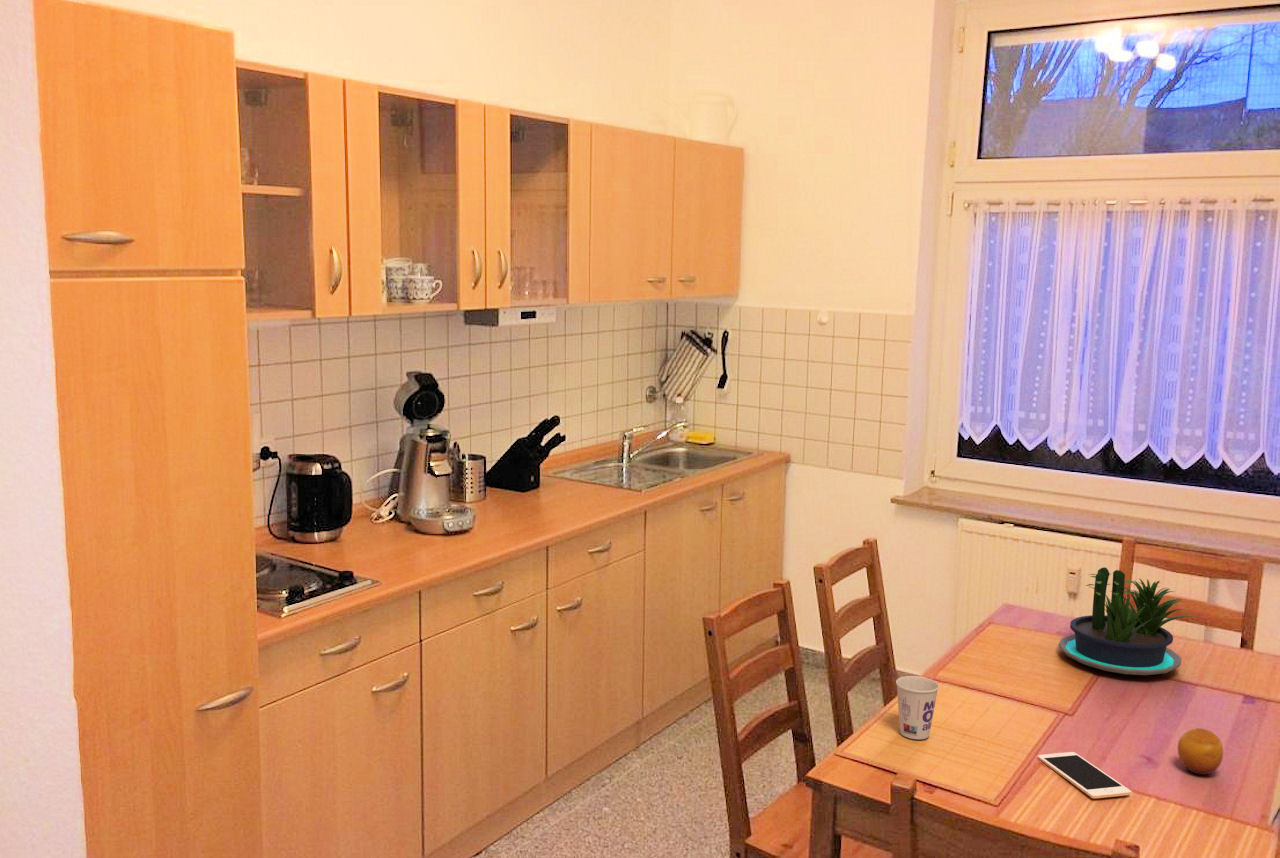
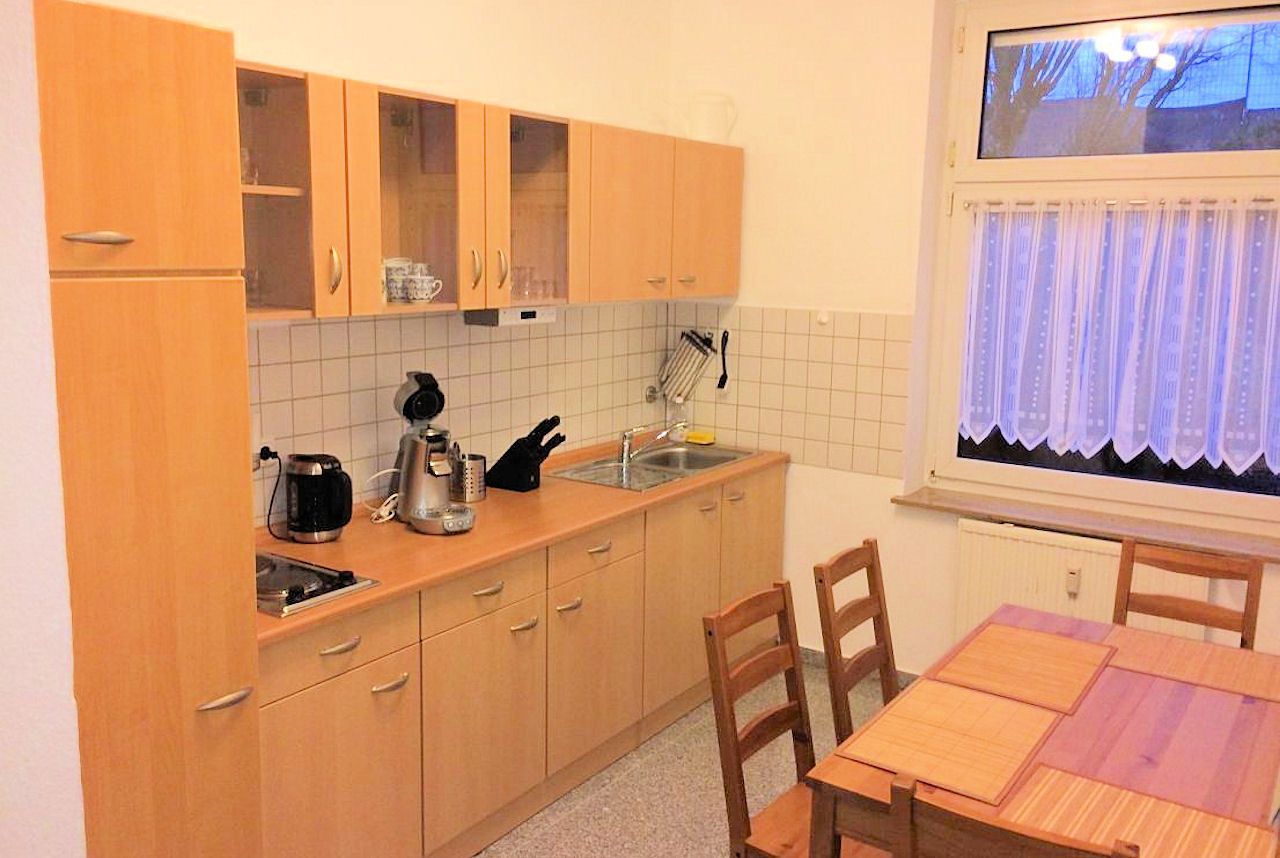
- cup (916, 708)
- potted plant (1128, 616)
- cell phone (1082, 774)
- fruit (1200, 750)
